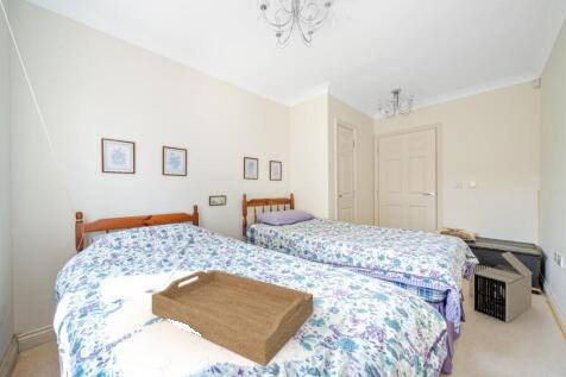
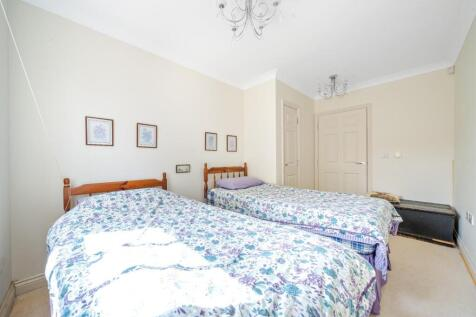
- storage bin (502, 282)
- serving tray (232, 300)
